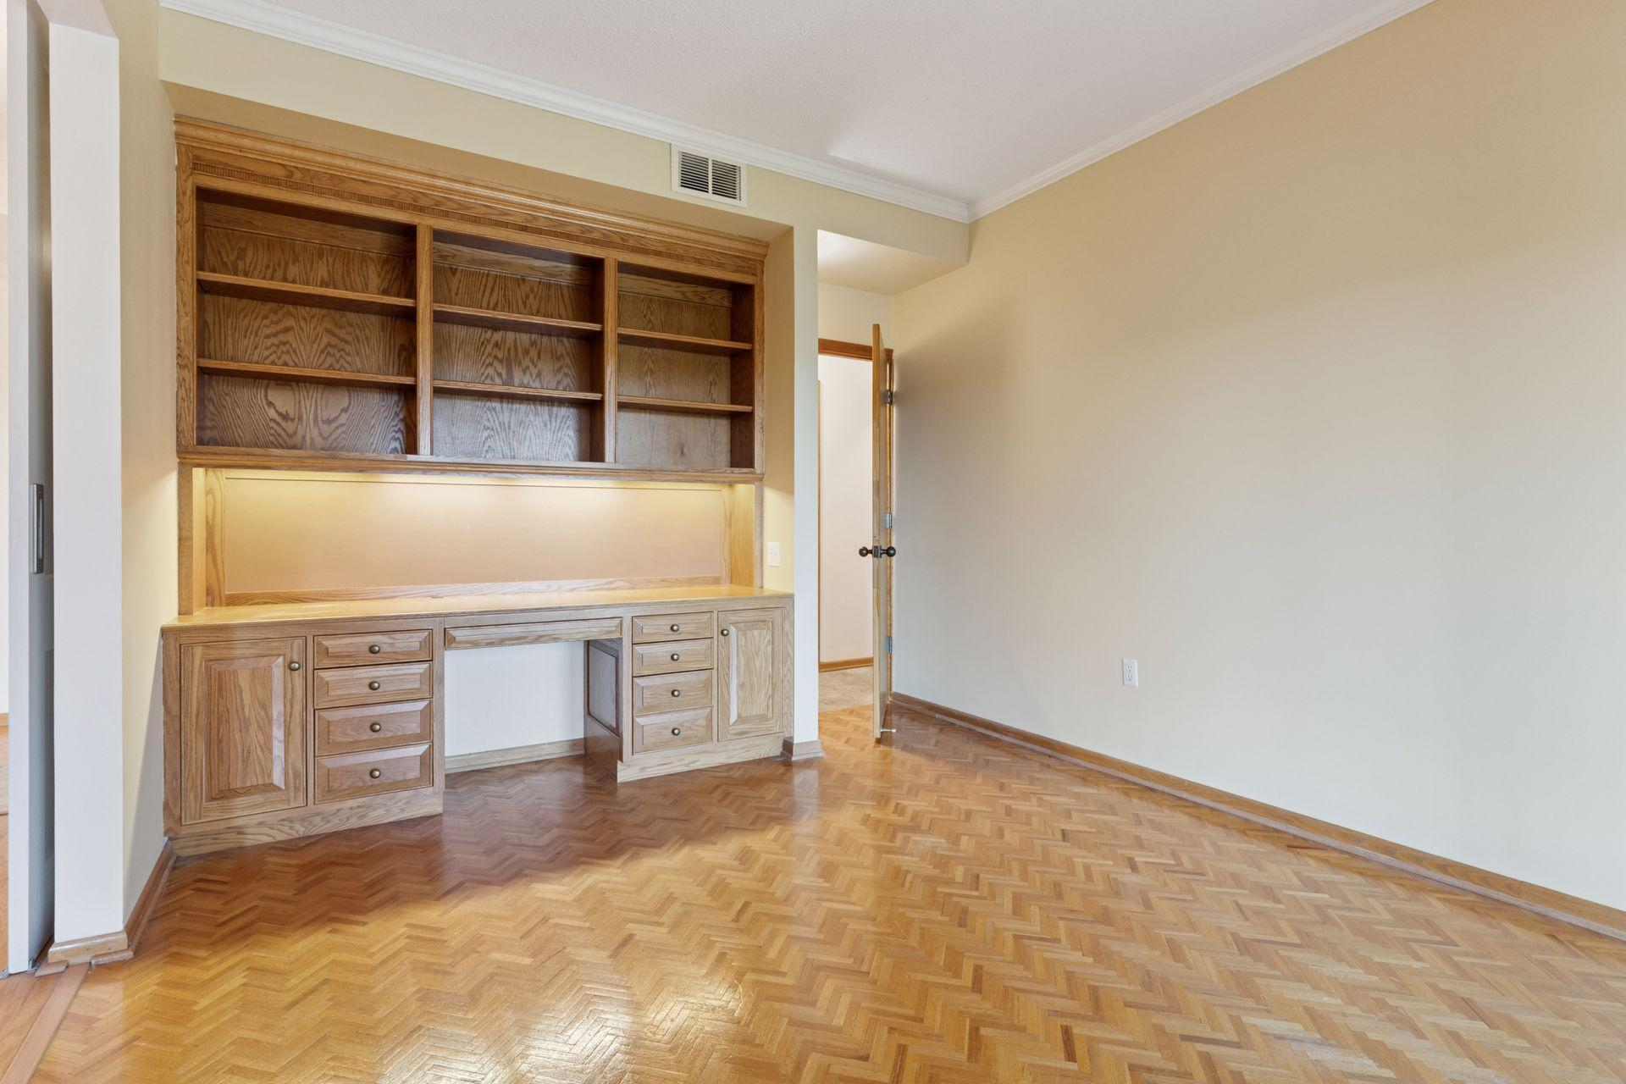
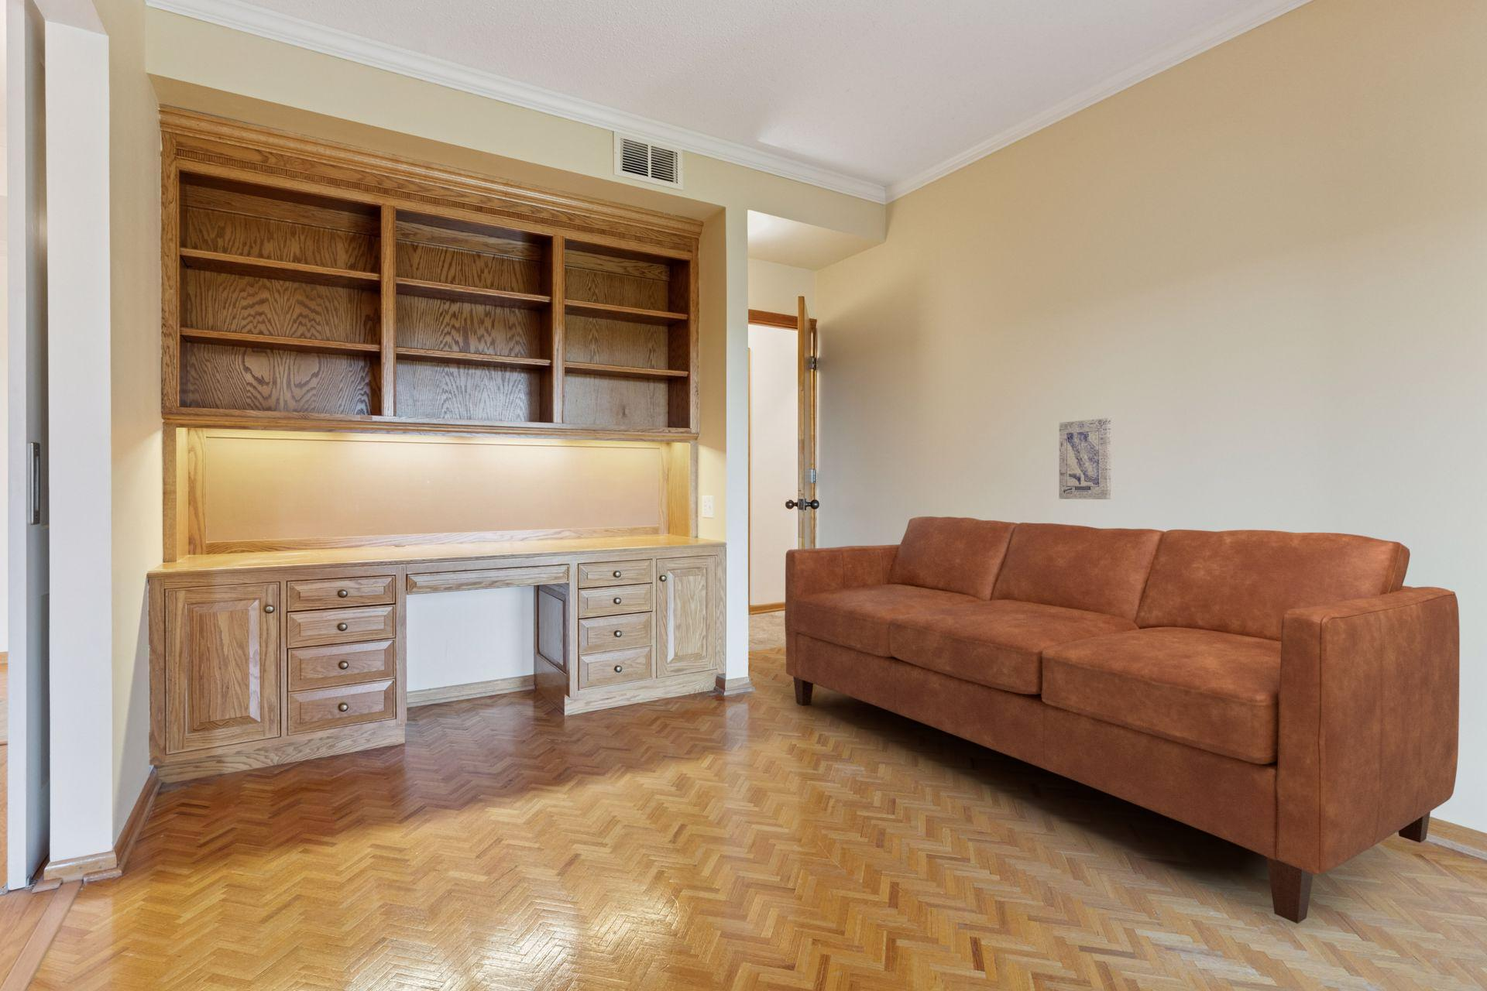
+ wall art (1083, 459)
+ sofa (1031, 641)
